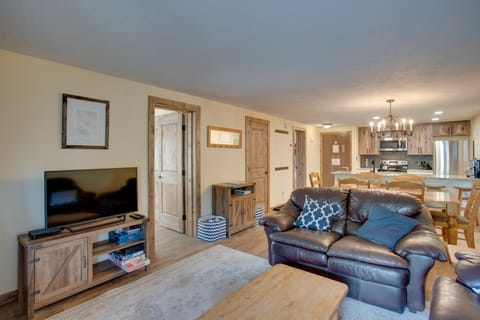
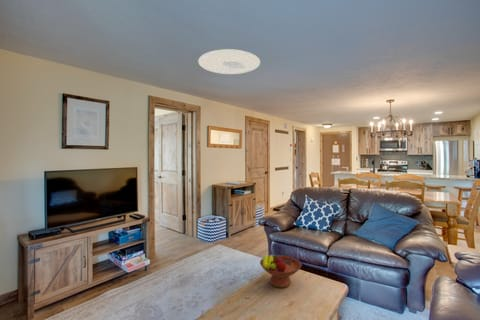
+ fruit bowl (280, 269)
+ ceiling light (229, 60)
